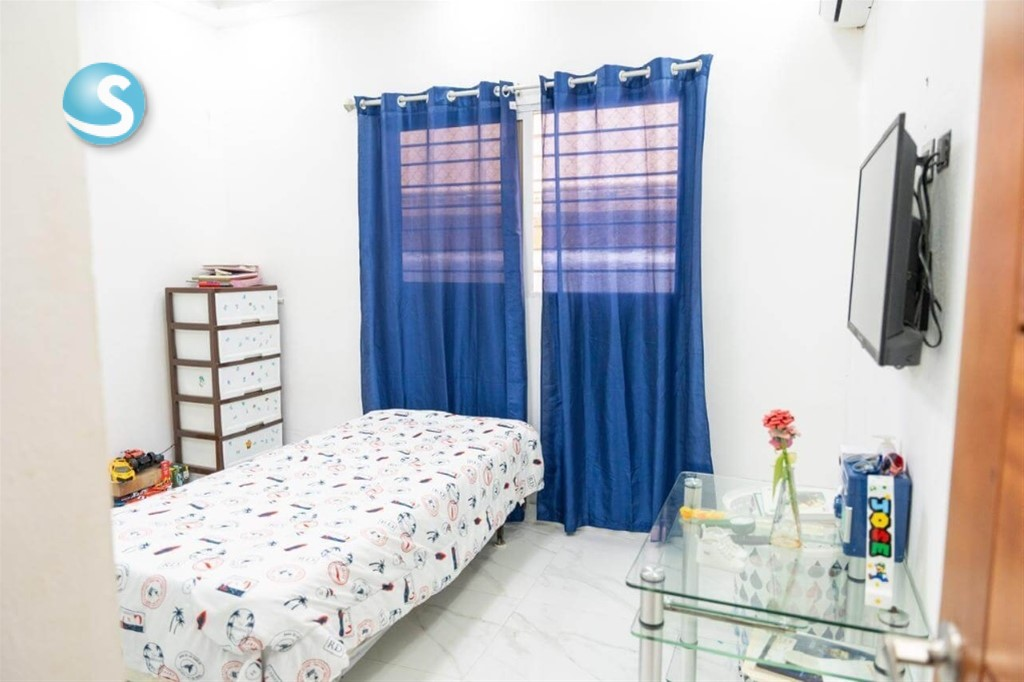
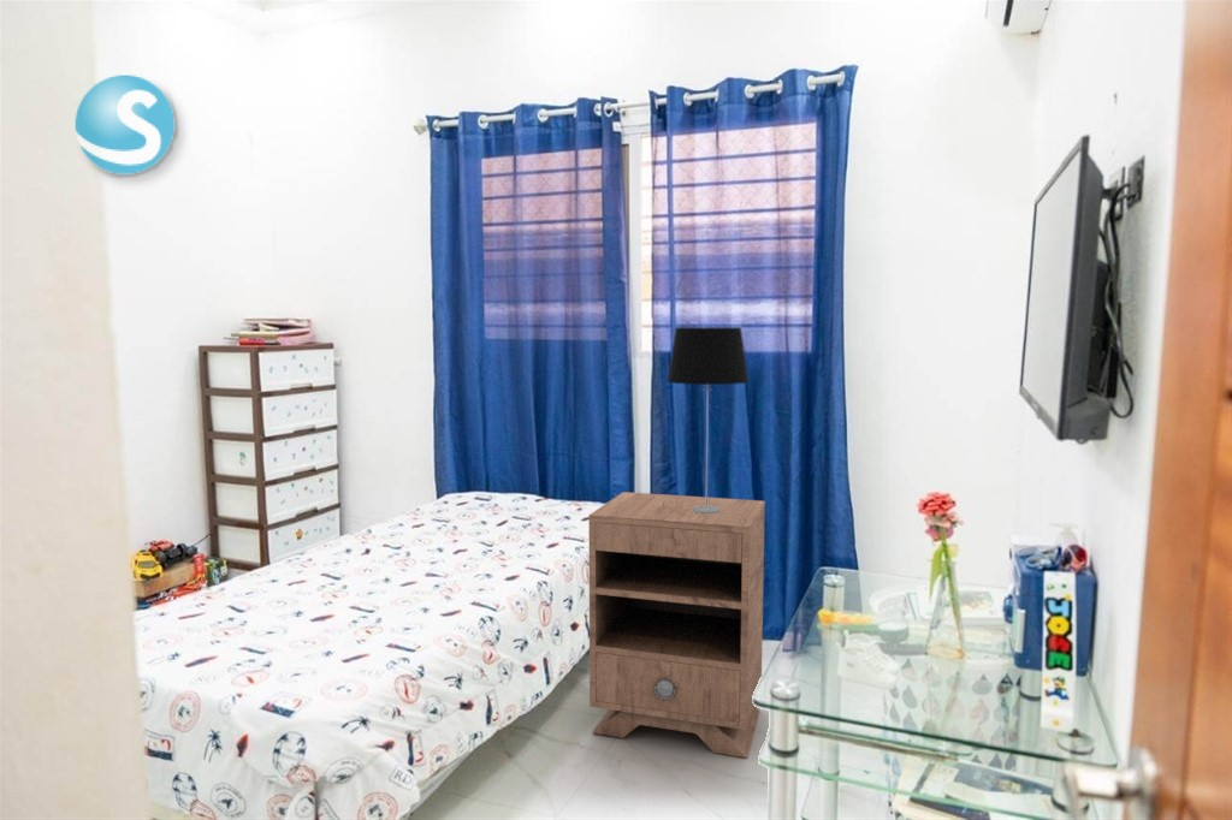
+ table lamp (706, 418)
+ nightstand (679, 617)
